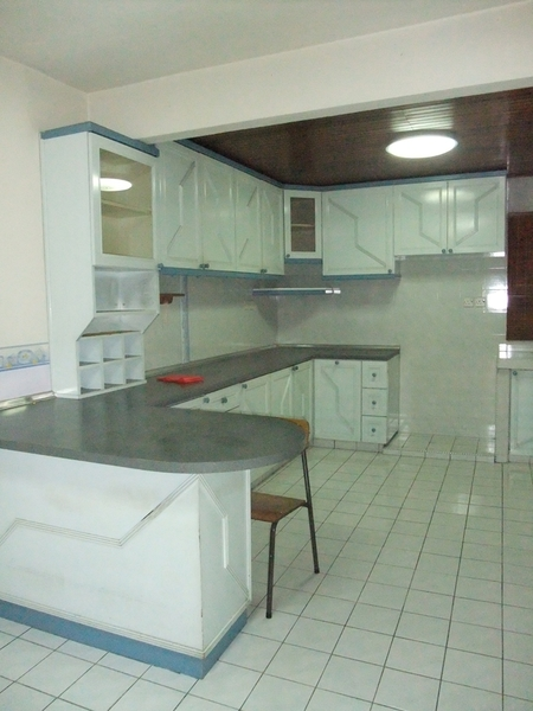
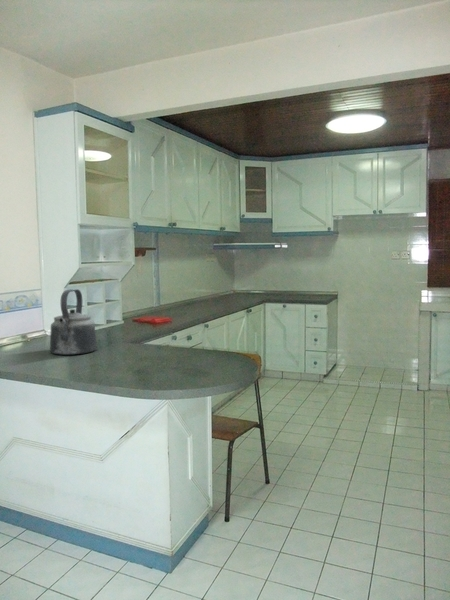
+ kettle (71, 321)
